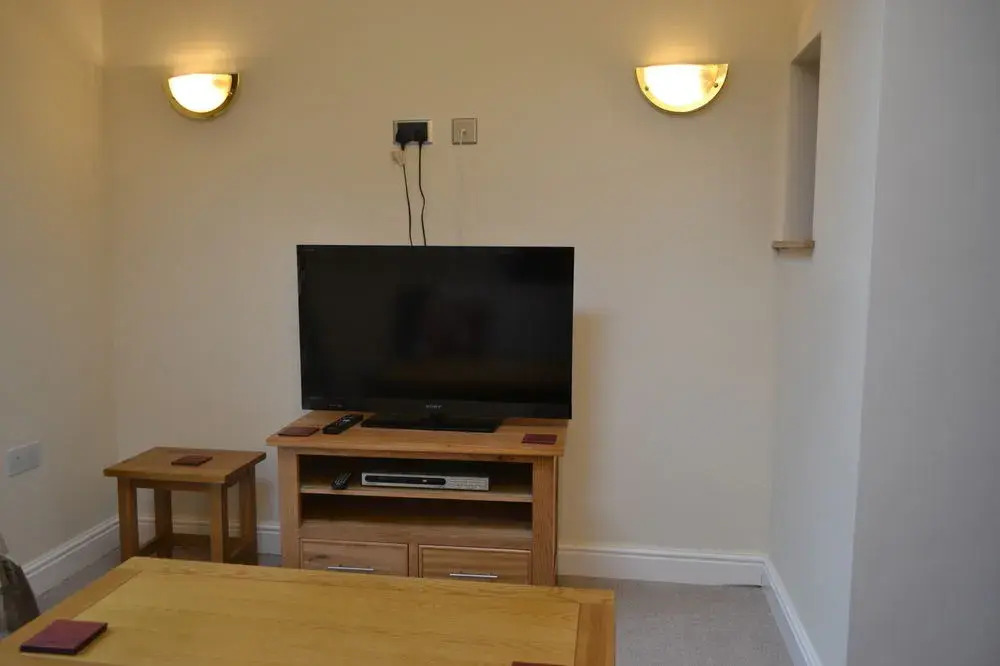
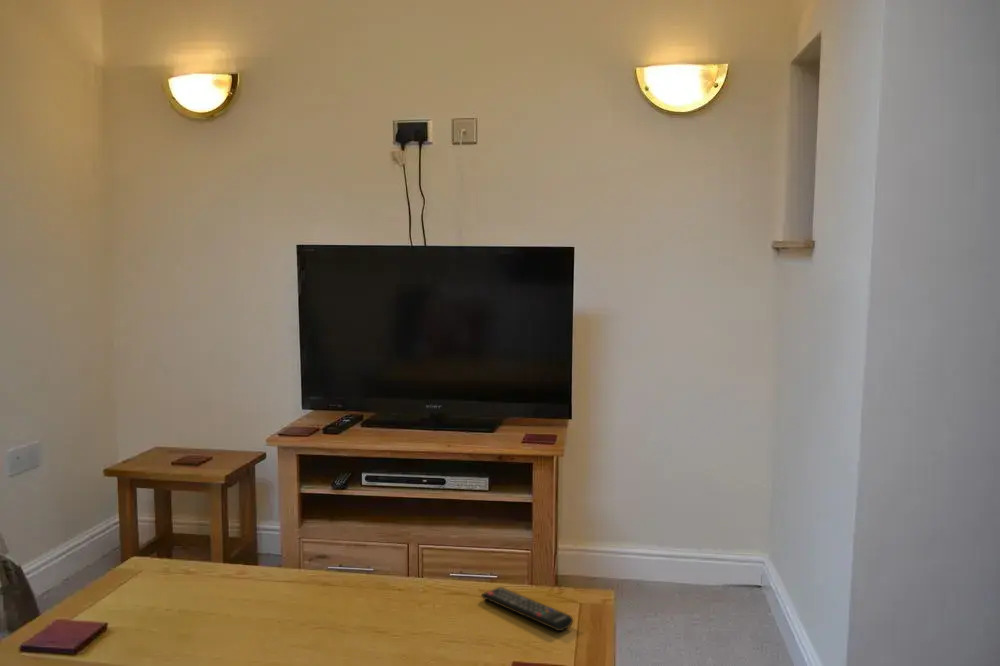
+ remote control (525, 608)
